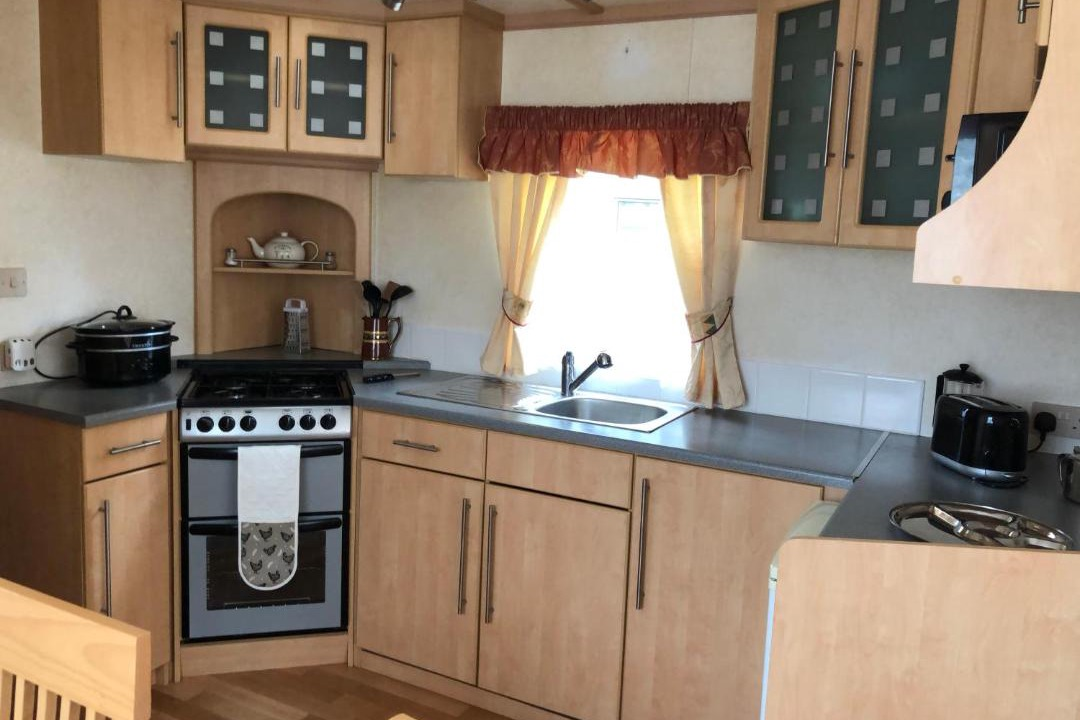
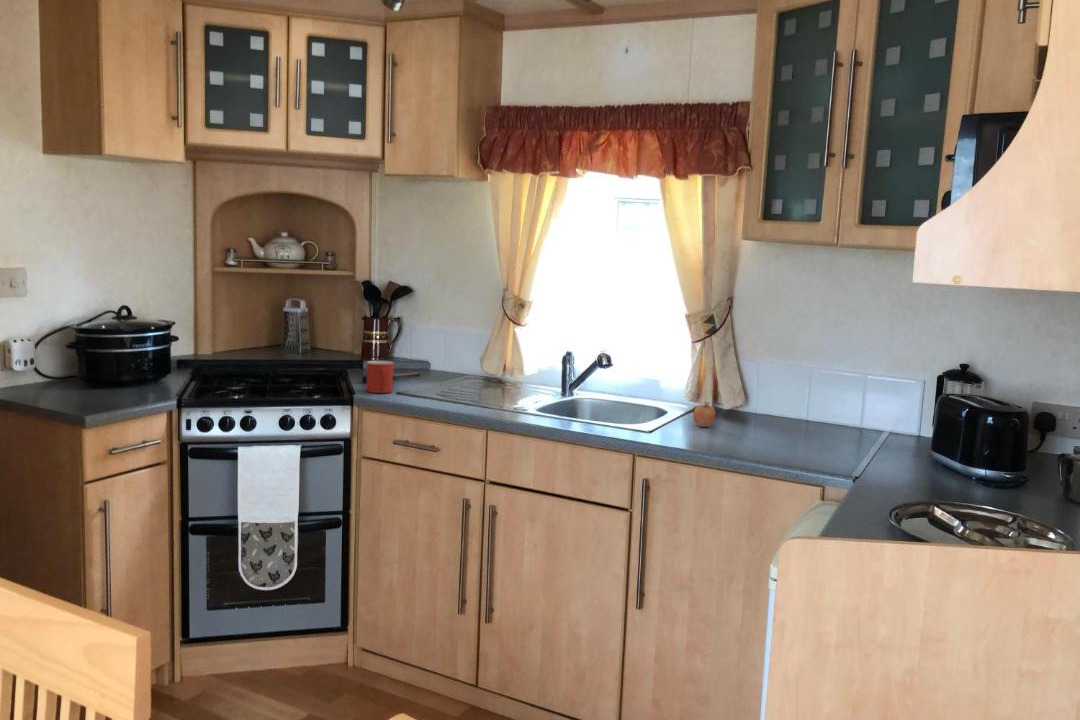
+ fruit (704, 413)
+ mug (381, 377)
